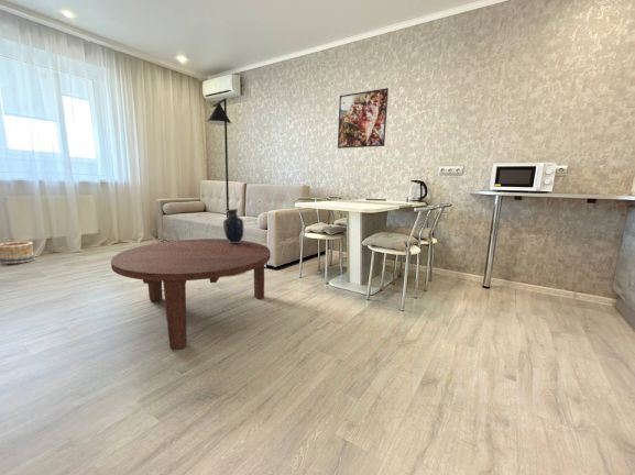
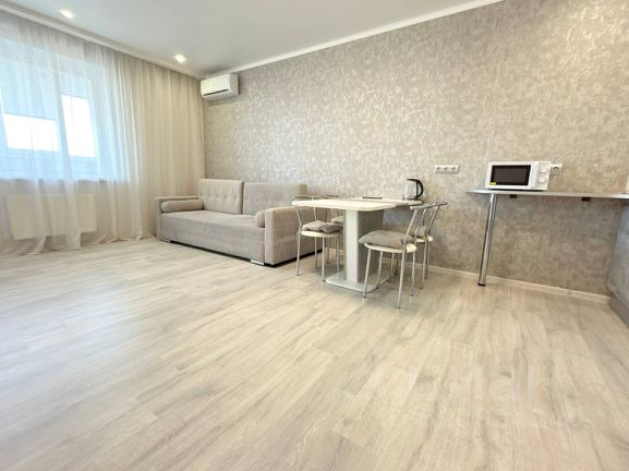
- basket (17, 252)
- coffee table (197, 279)
- vase (233, 225)
- floor lamp (227, 189)
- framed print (361, 120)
